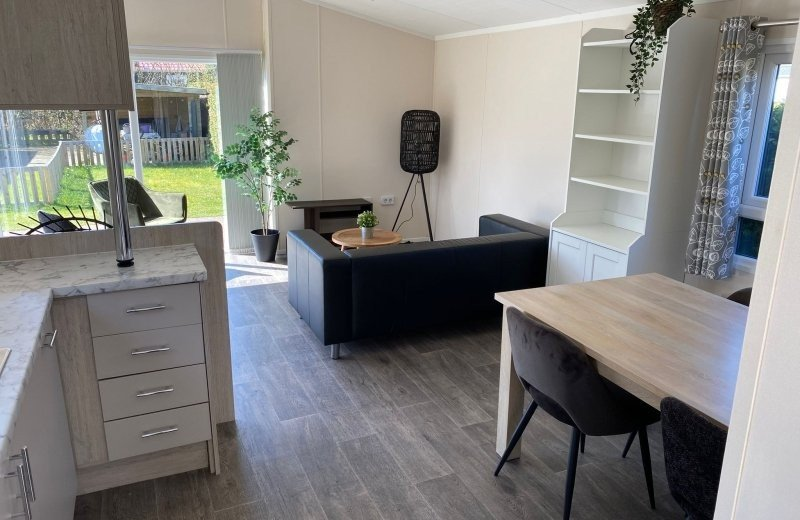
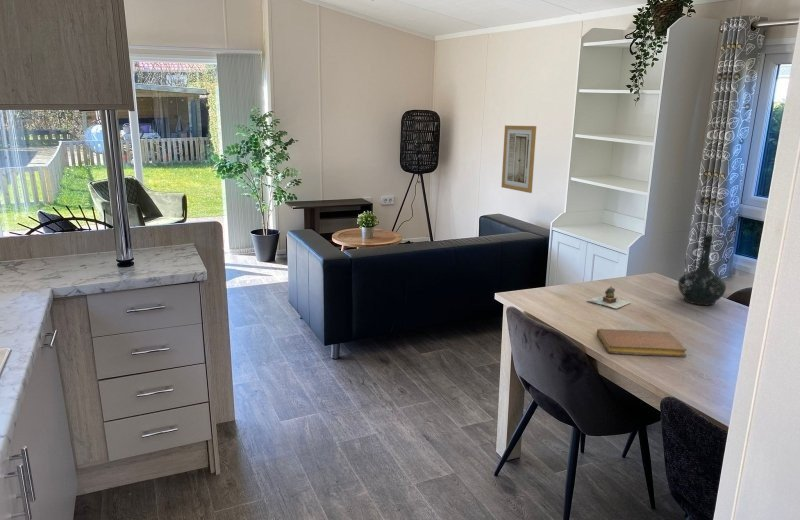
+ wall art (517, 158)
+ bottle (704, 269)
+ notebook (640, 341)
+ teapot (610, 294)
